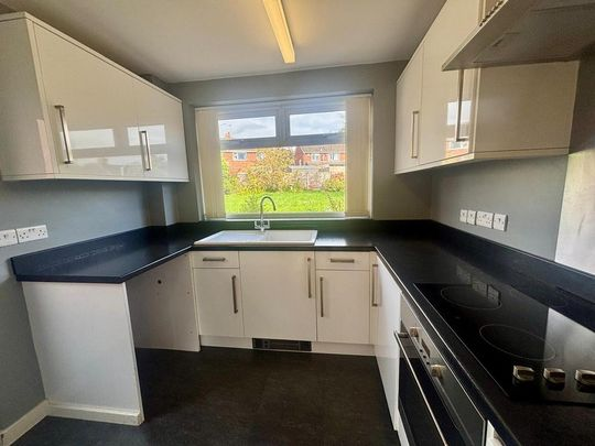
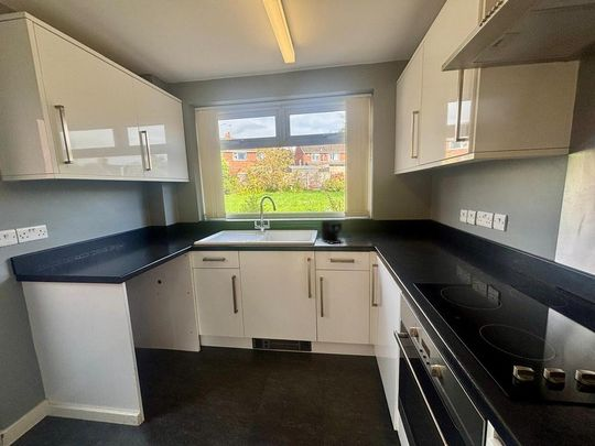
+ coffee maker (340, 229)
